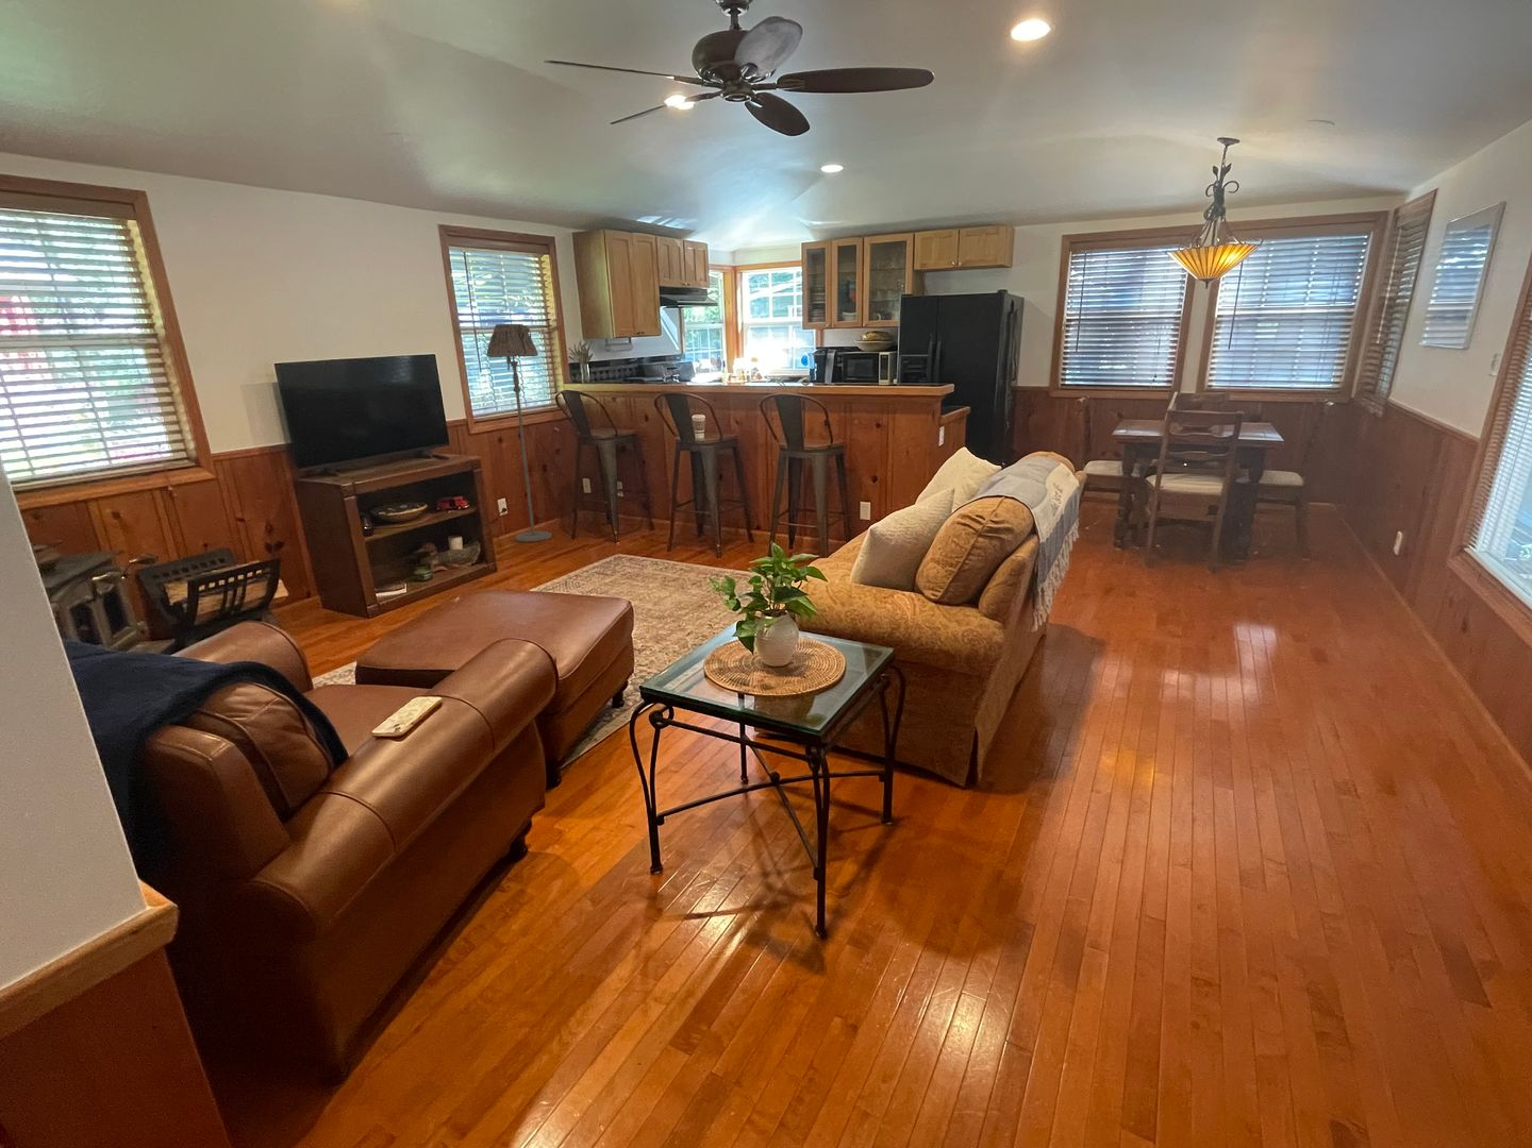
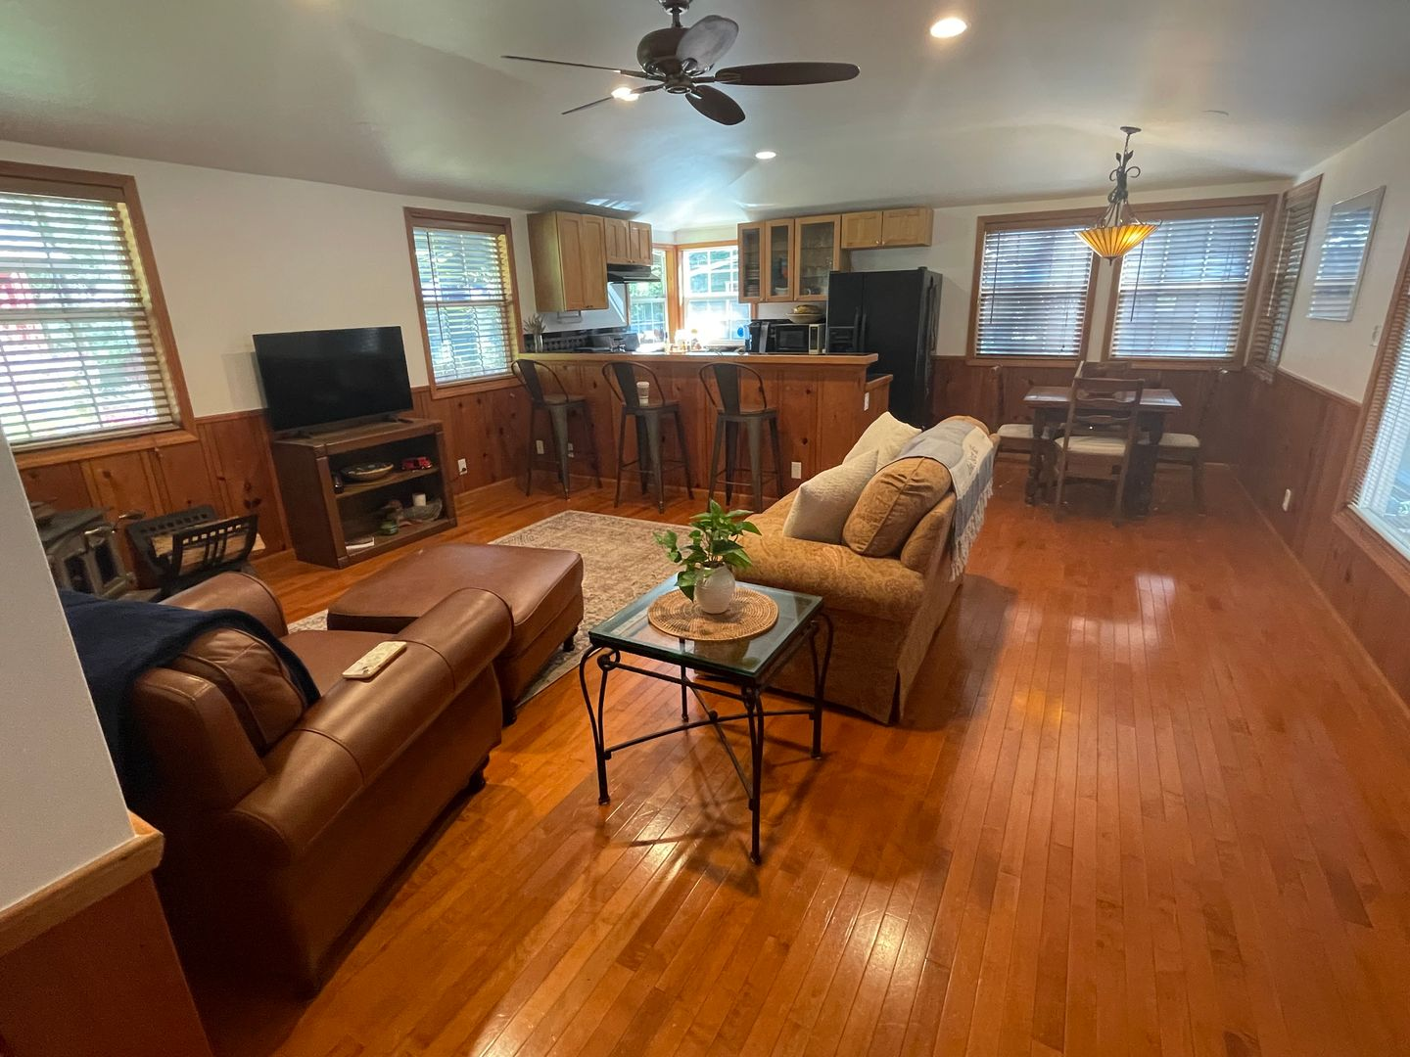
- floor lamp (521, 435)
